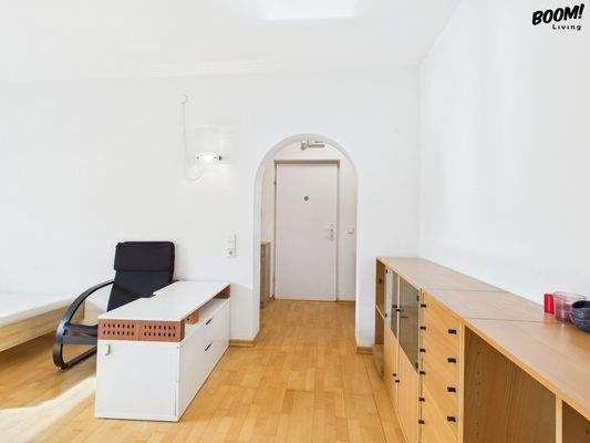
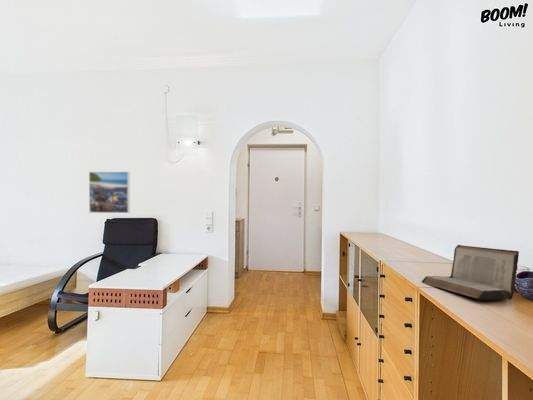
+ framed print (109, 192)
+ book (467, 268)
